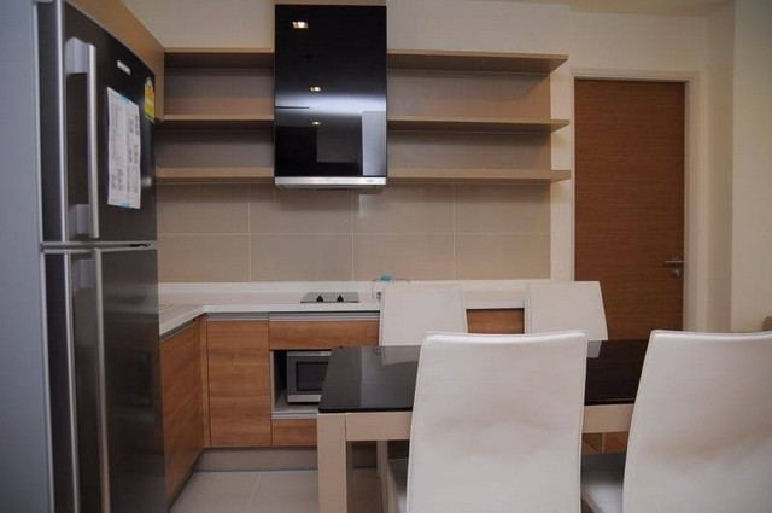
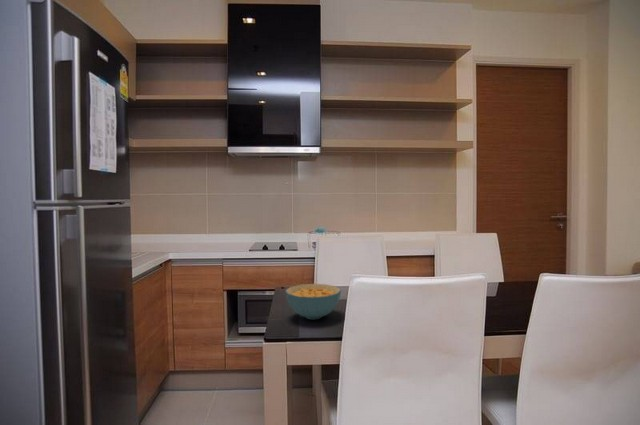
+ cereal bowl (313, 303)
